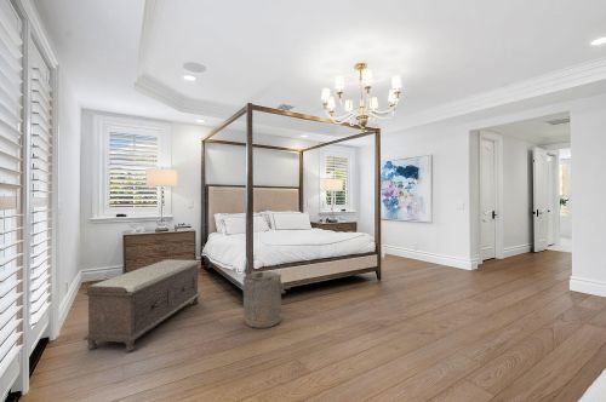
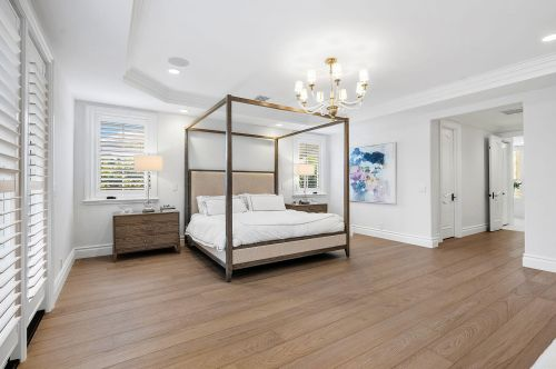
- bench (153, 295)
- laundry hamper (262, 294)
